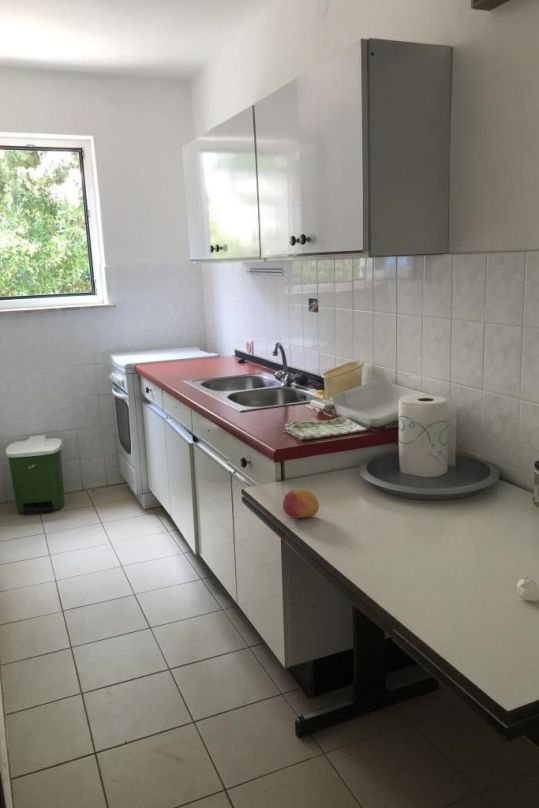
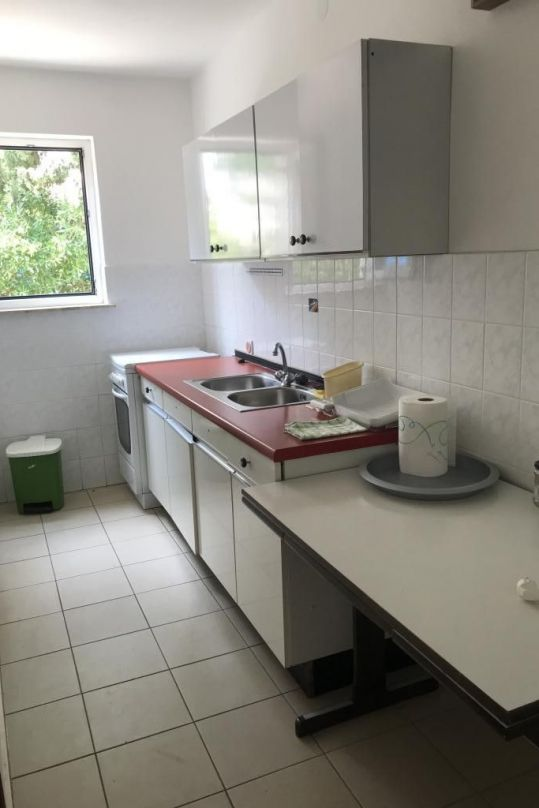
- fruit (301, 503)
